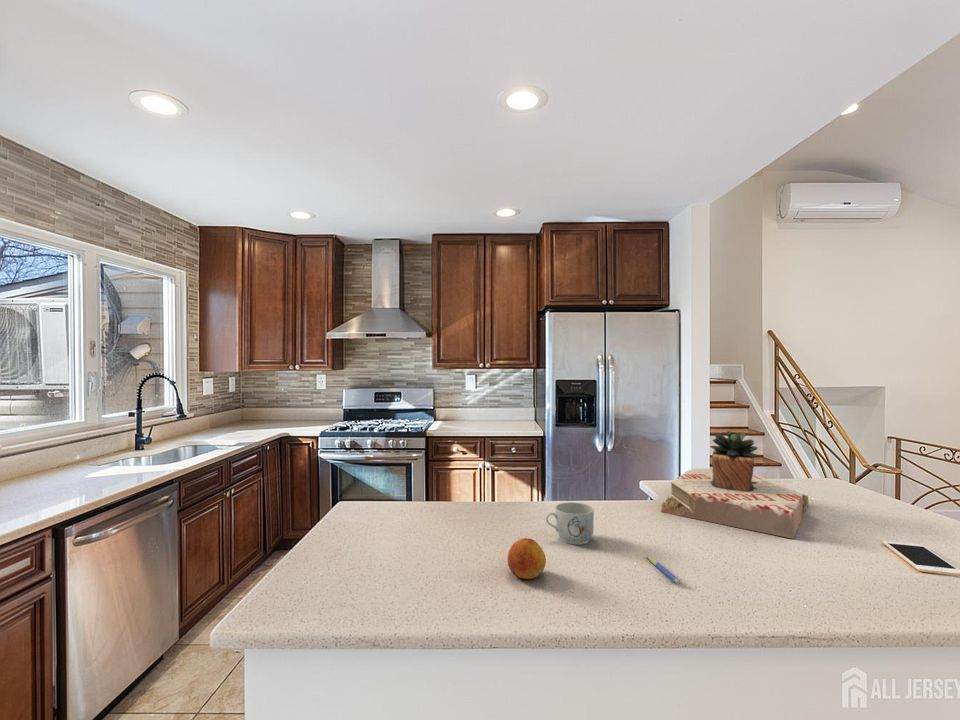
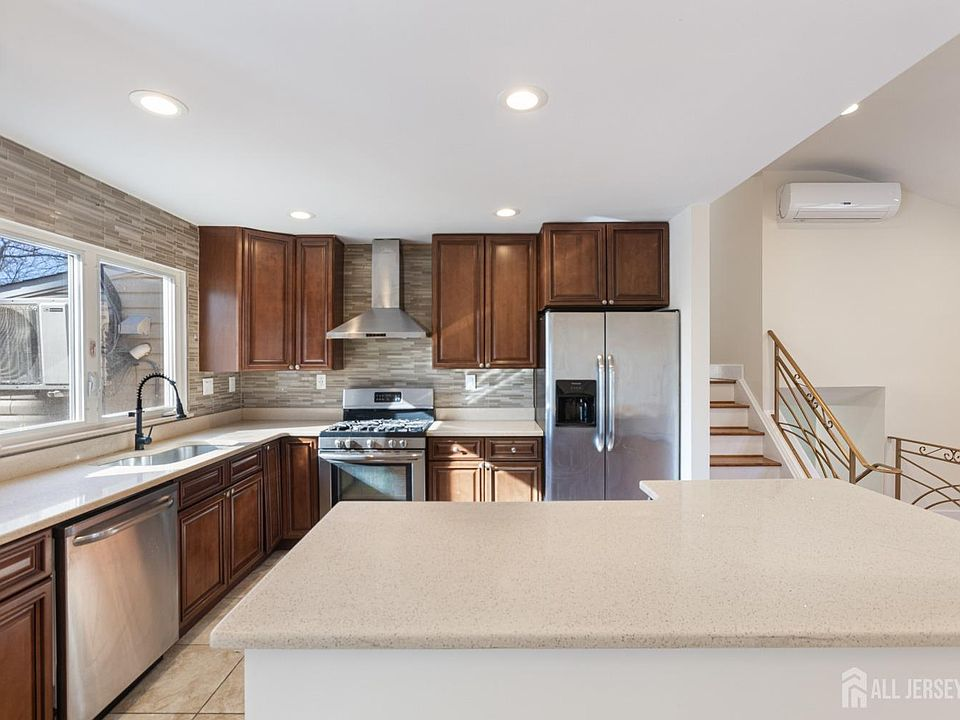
- succulent plant (736, 470)
- cell phone (920, 557)
- mug (569, 523)
- pen (661, 567)
- fruit (526, 557)
